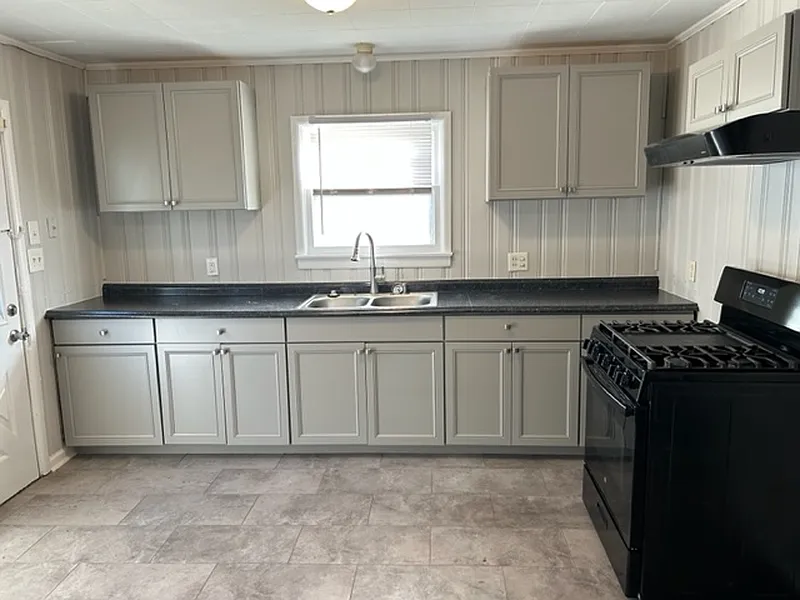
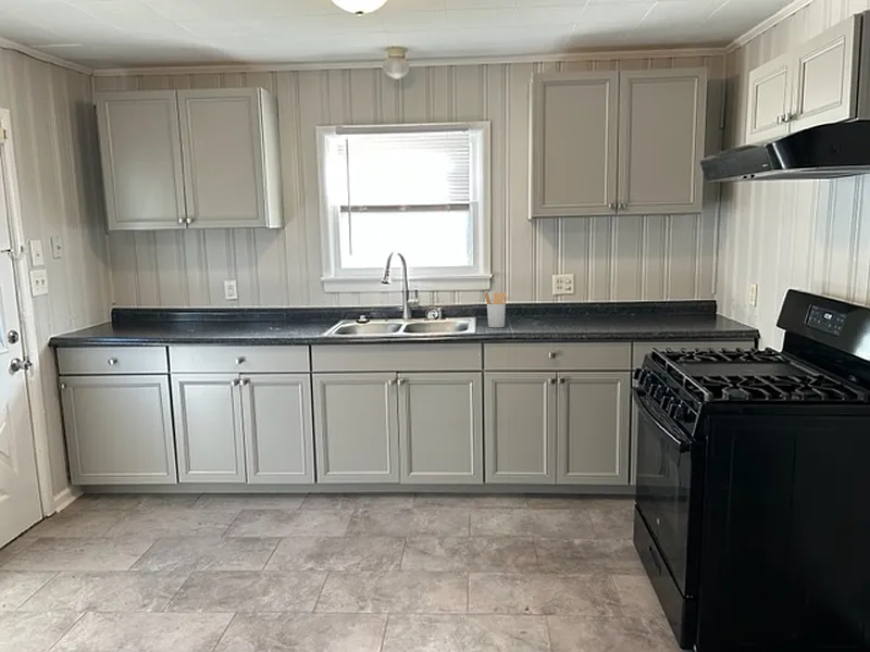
+ utensil holder (497, 309)
